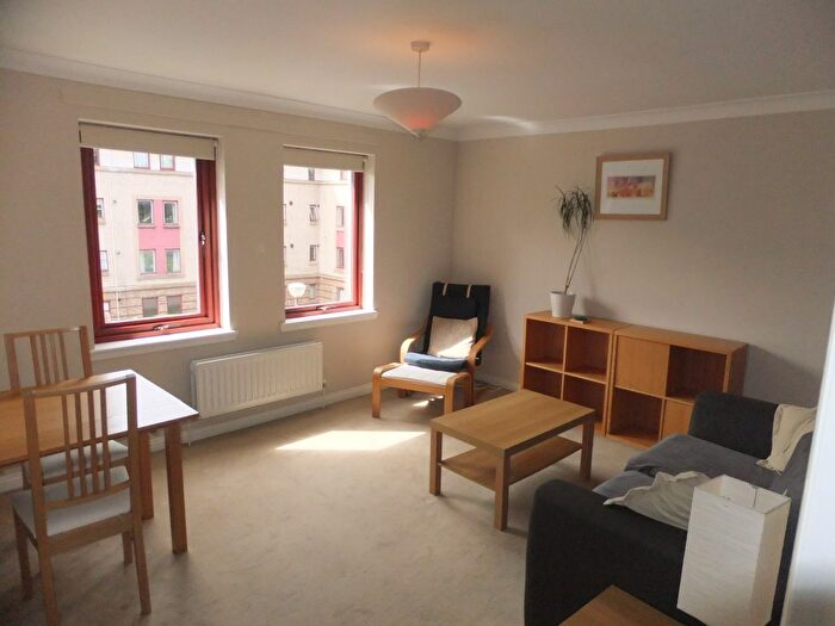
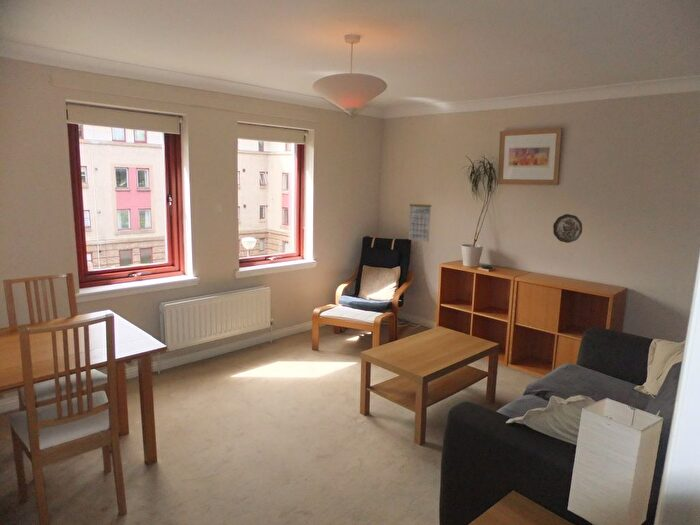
+ calendar (419, 218)
+ decorative plate (567, 228)
